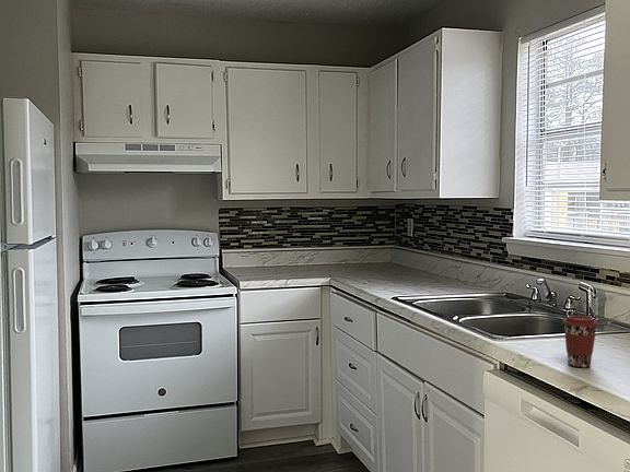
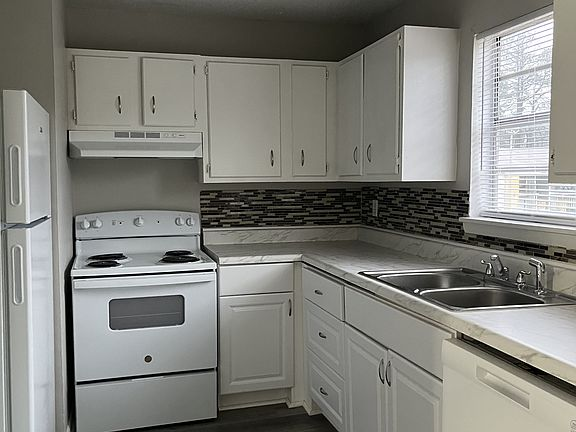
- coffee cup (580, 341)
